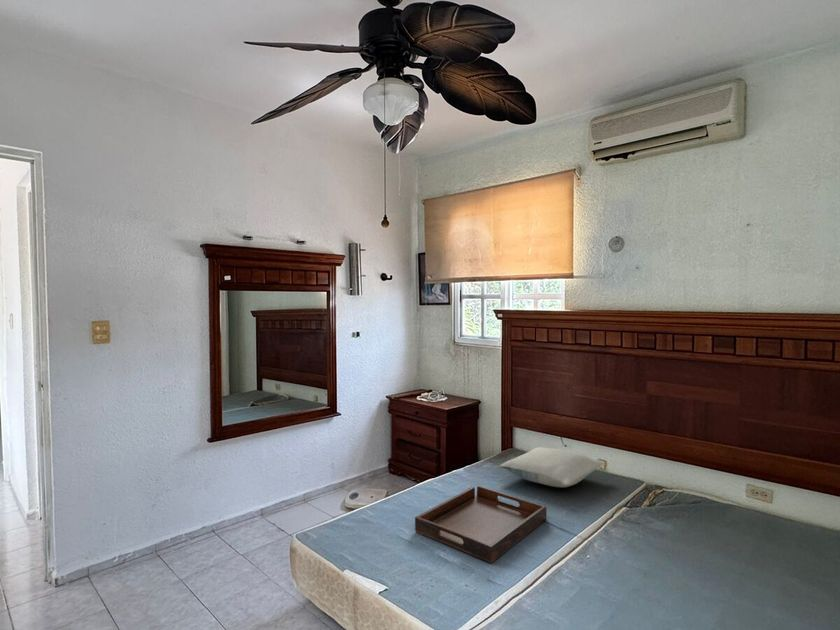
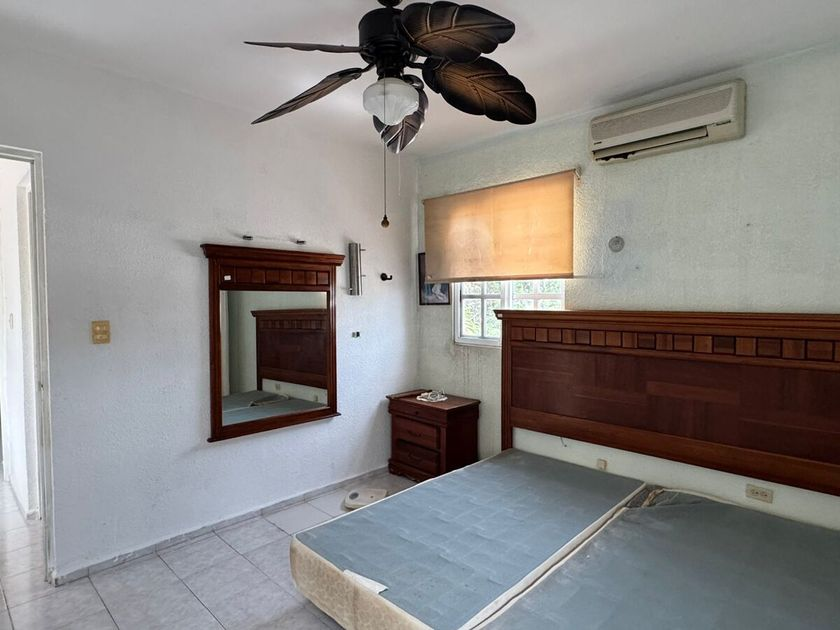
- serving tray (482, 518)
- pillow (550, 465)
